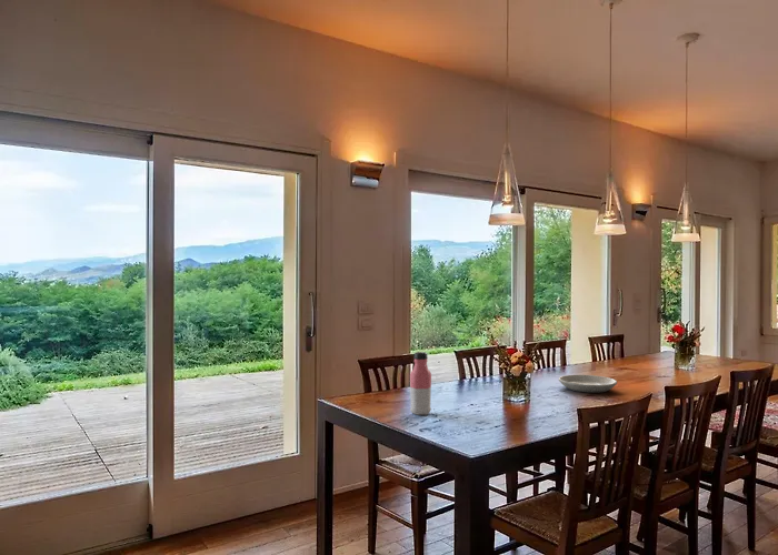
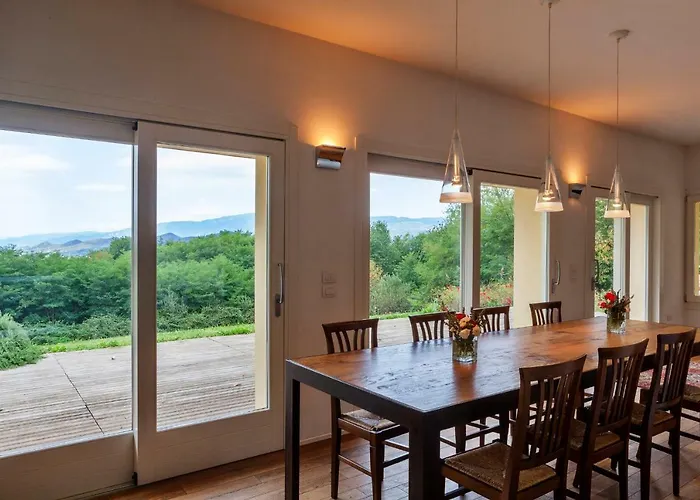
- plate (587, 384)
- water bottle (420, 382)
